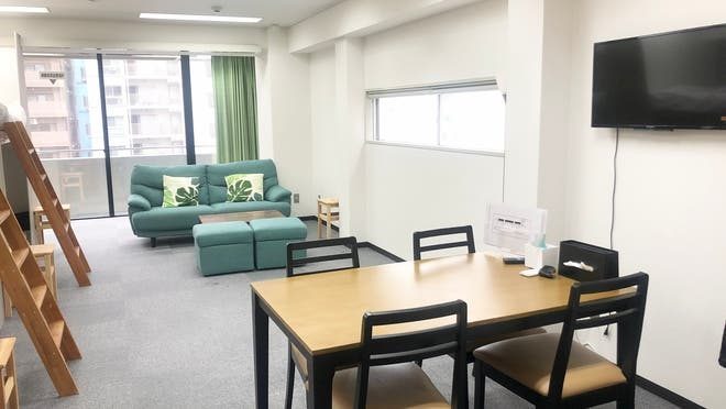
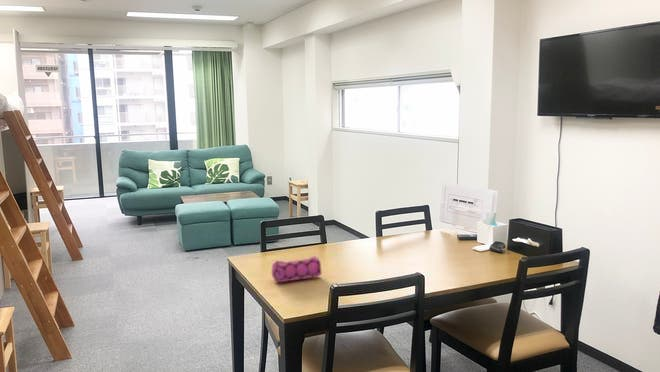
+ pencil case (297, 268)
